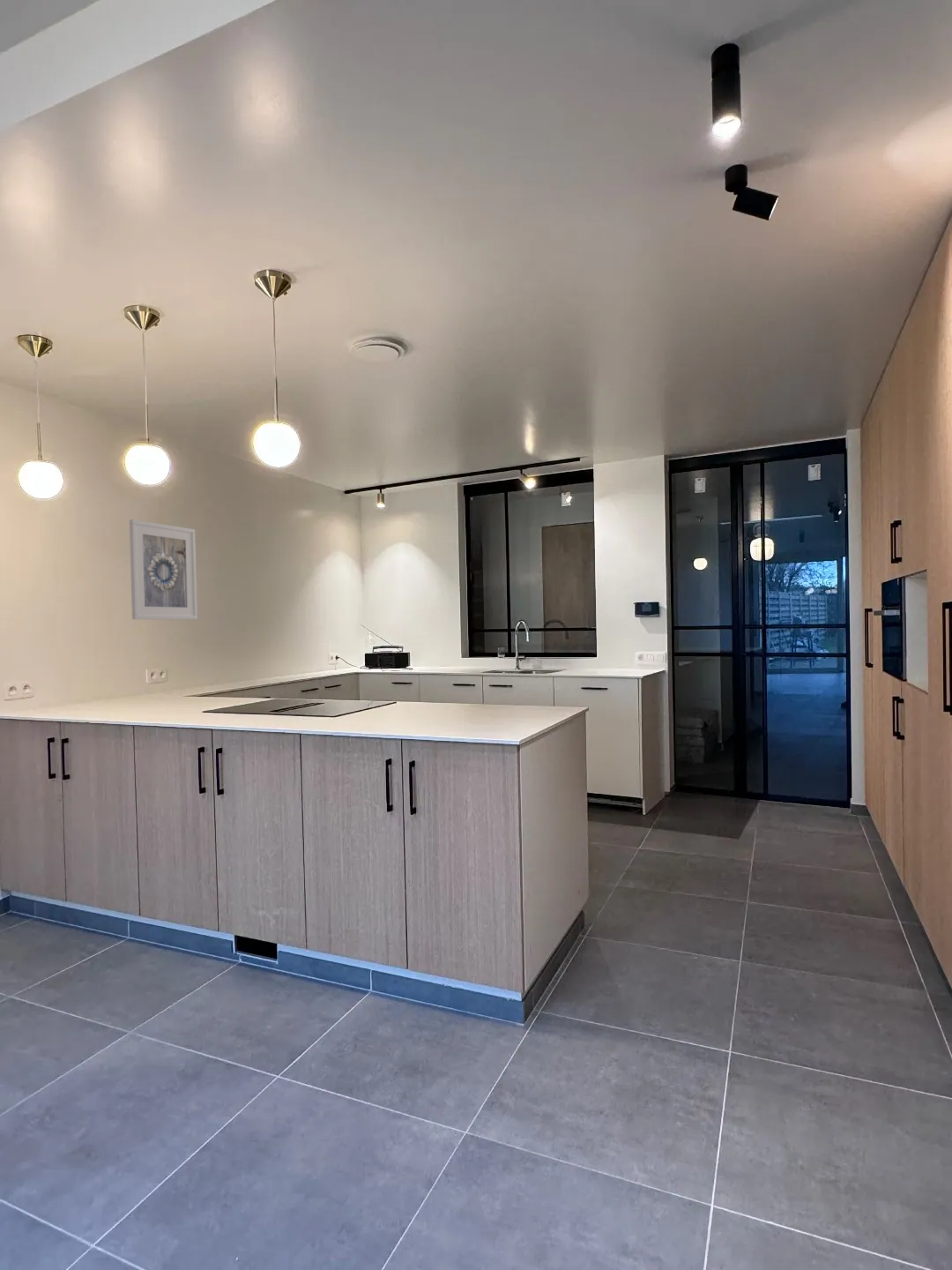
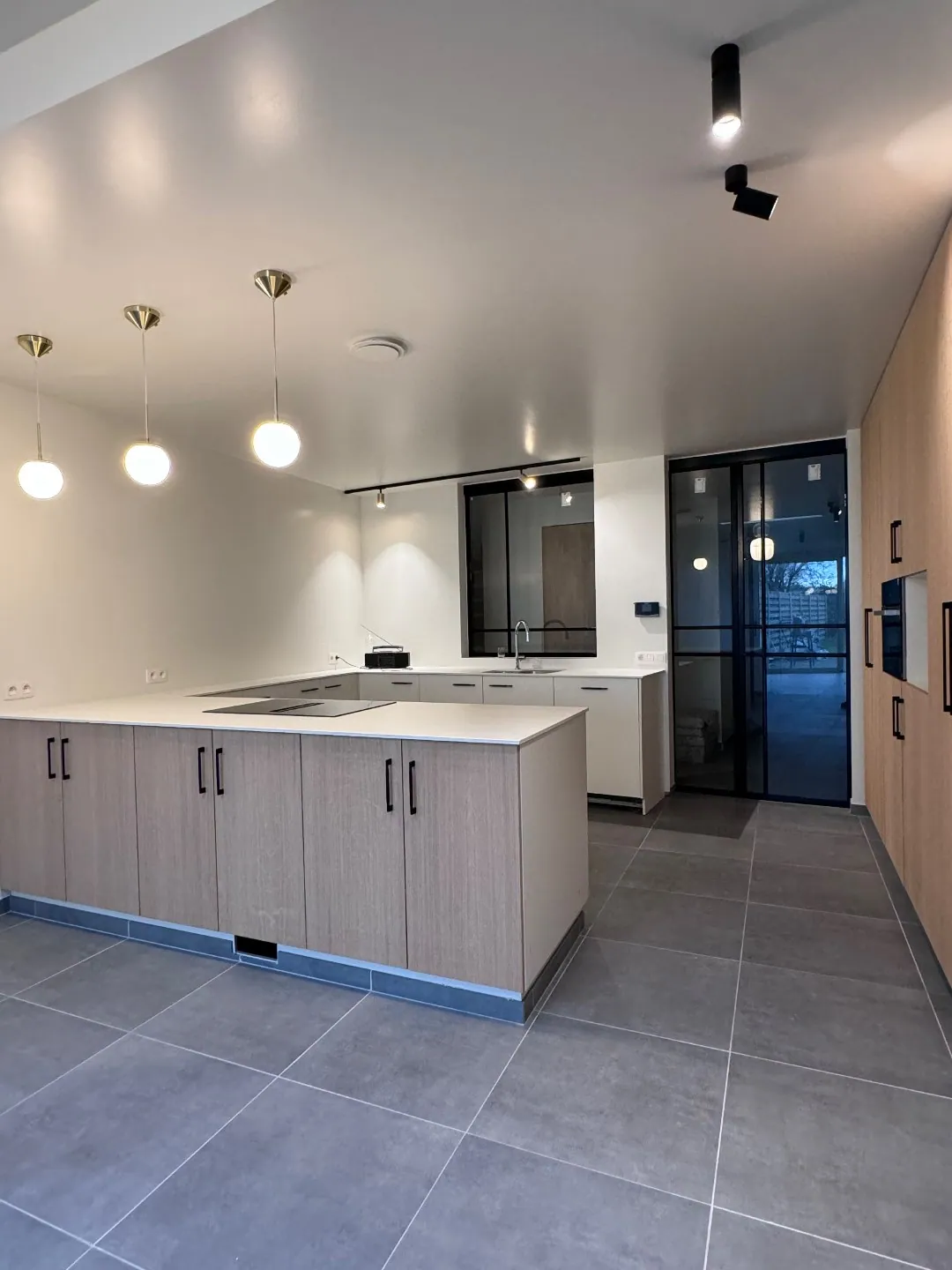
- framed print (165, 572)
